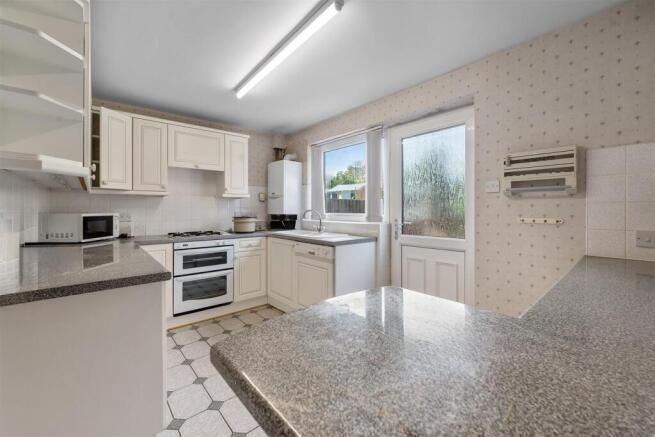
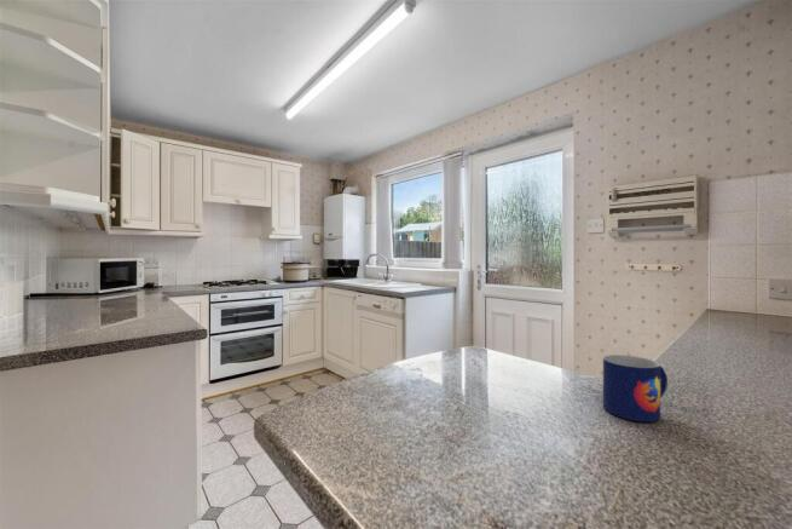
+ mug (638, 385)
